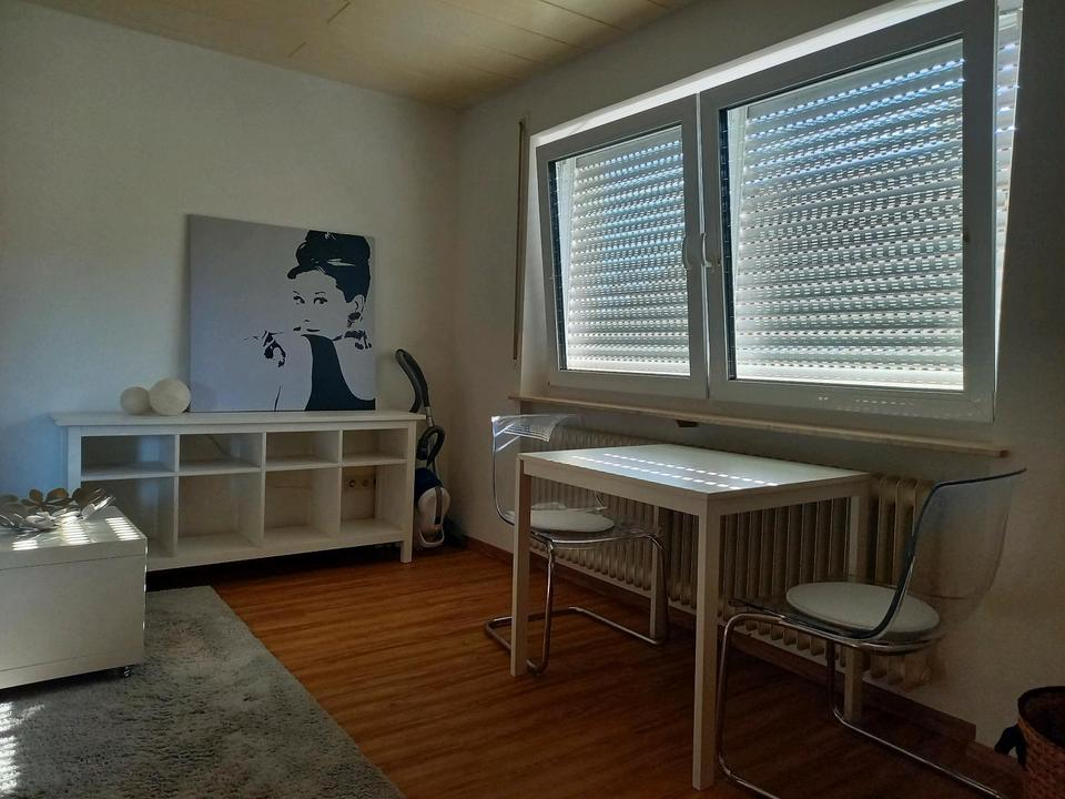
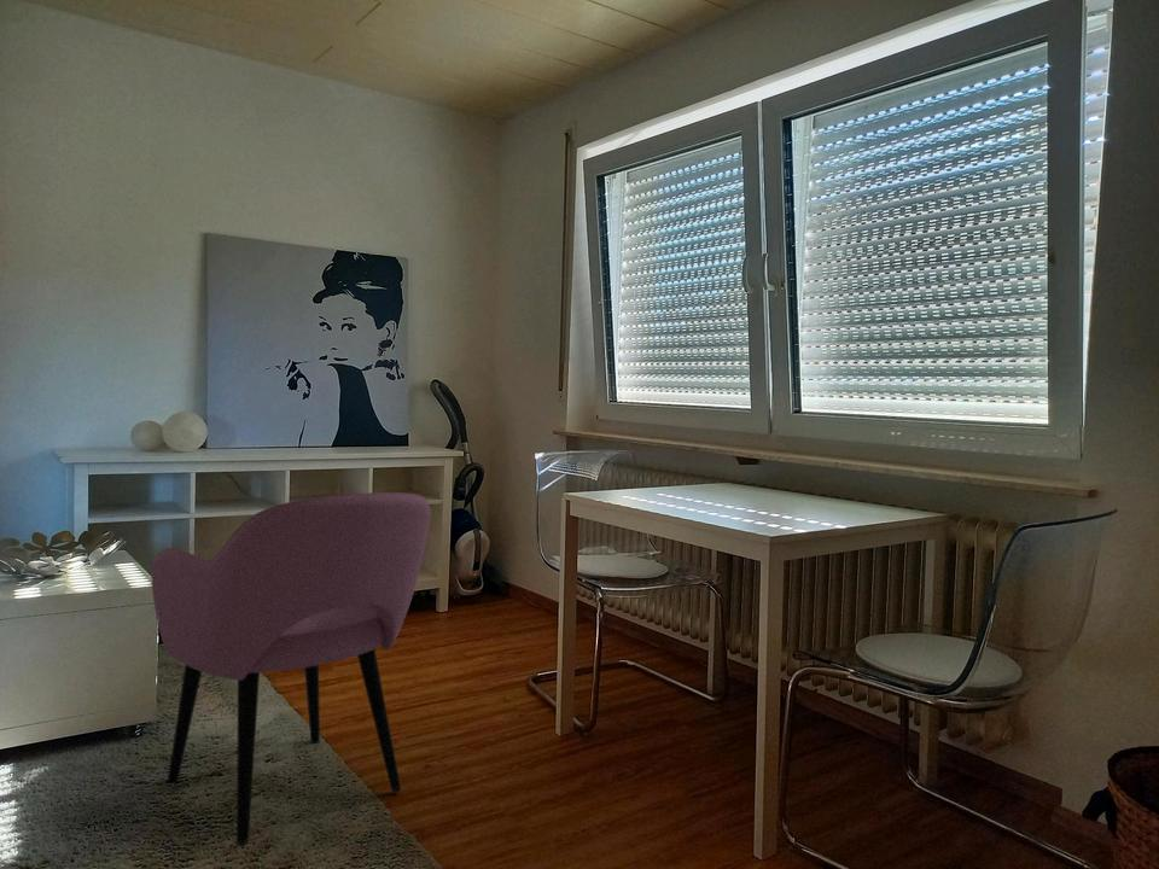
+ armchair (295, 638)
